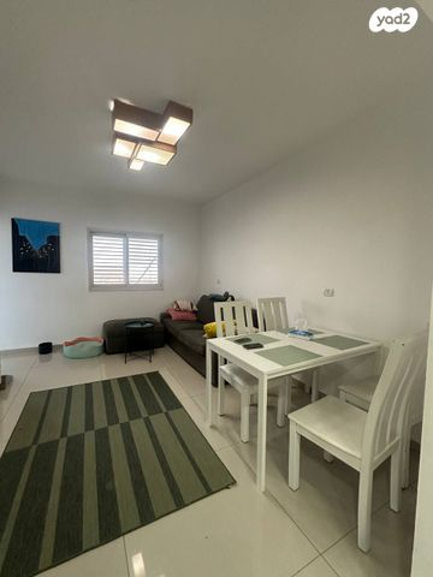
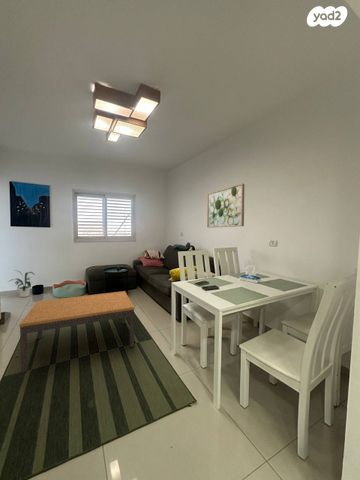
+ house plant (22, 282)
+ wall art (223, 208)
+ coffee table (84, 323)
